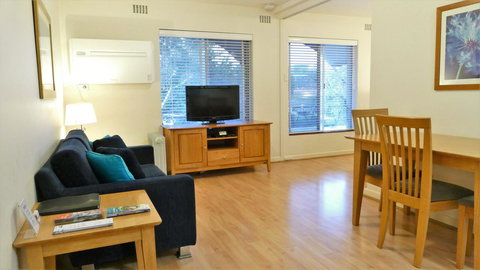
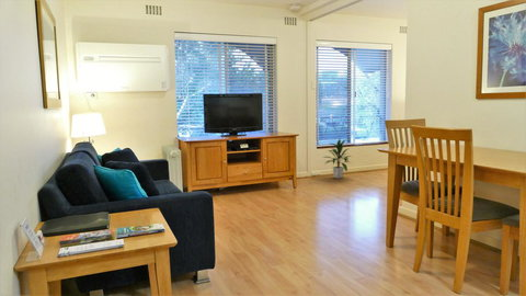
+ indoor plant (338, 158)
